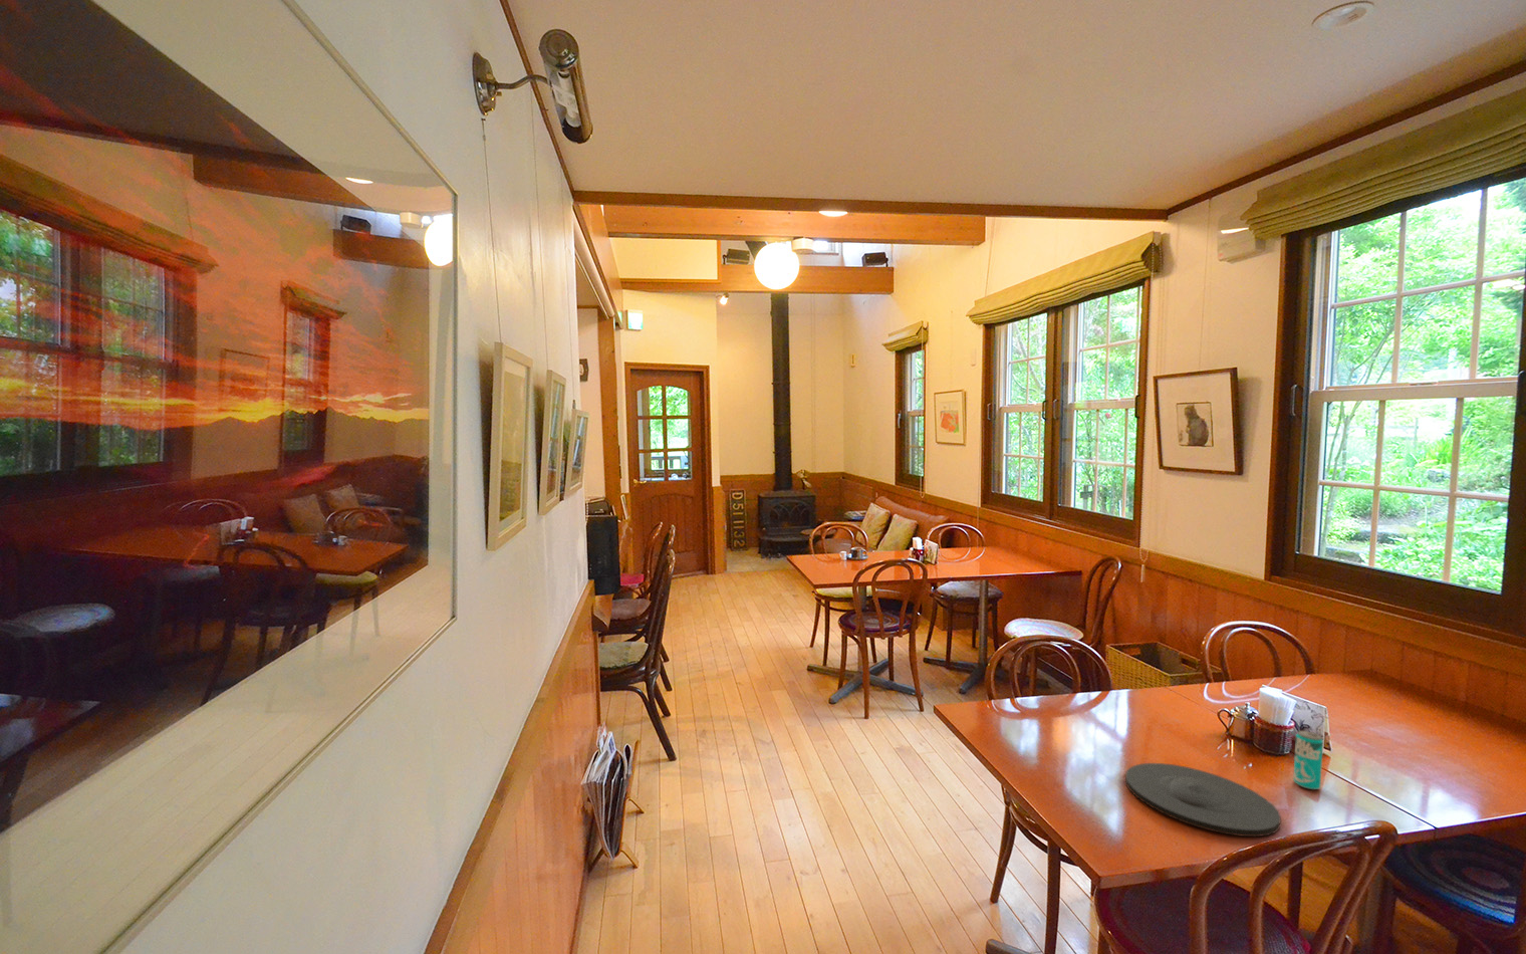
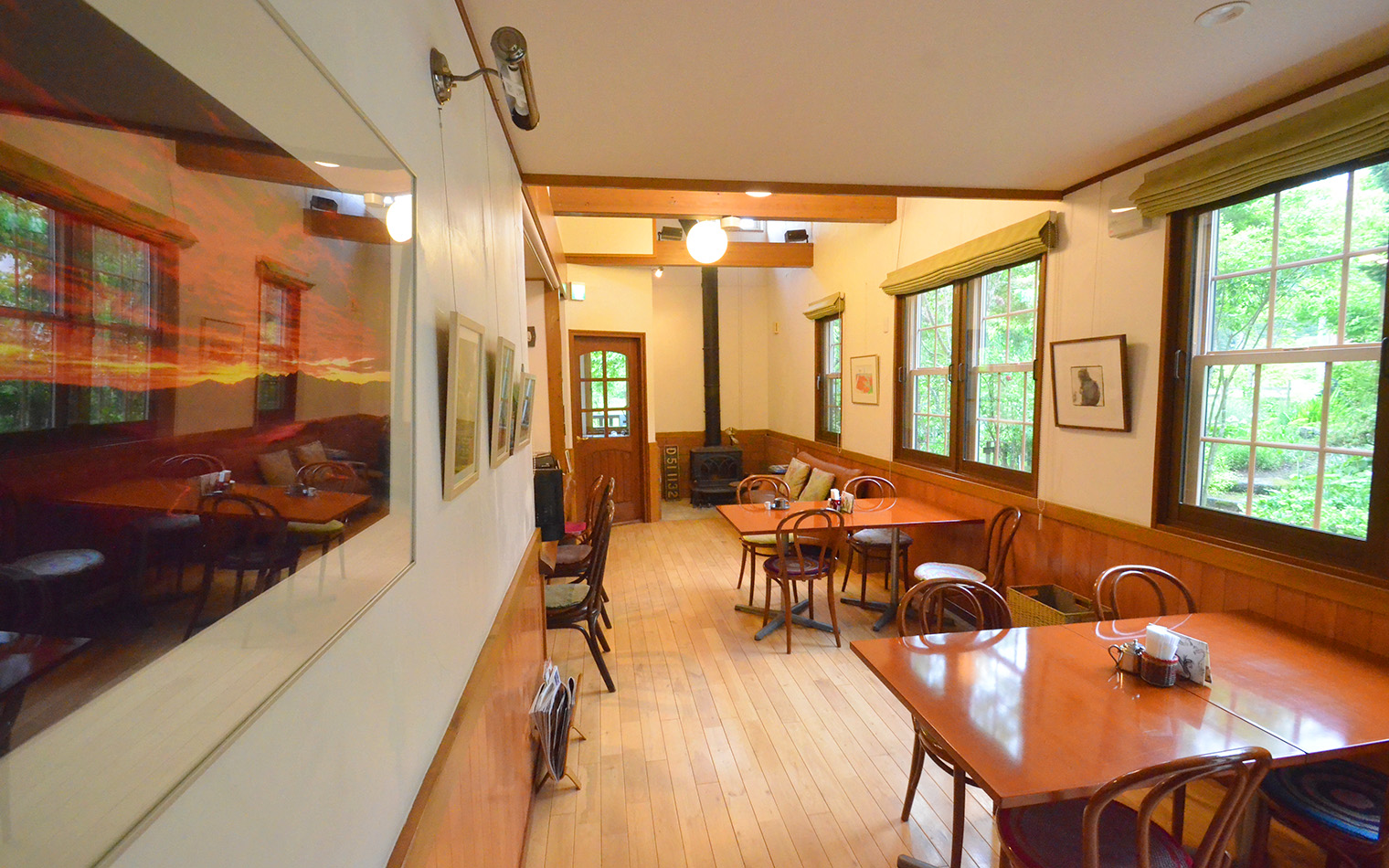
- beverage can (1308, 759)
- plate (1198, 791)
